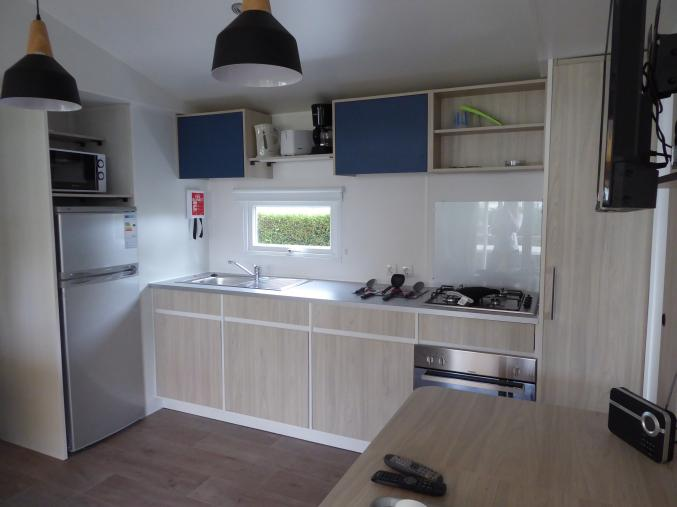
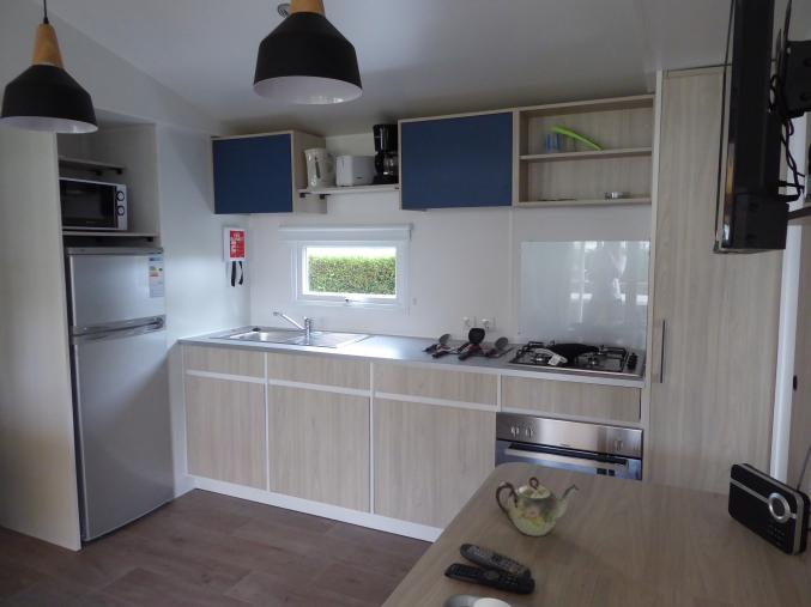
+ teapot (537, 503)
